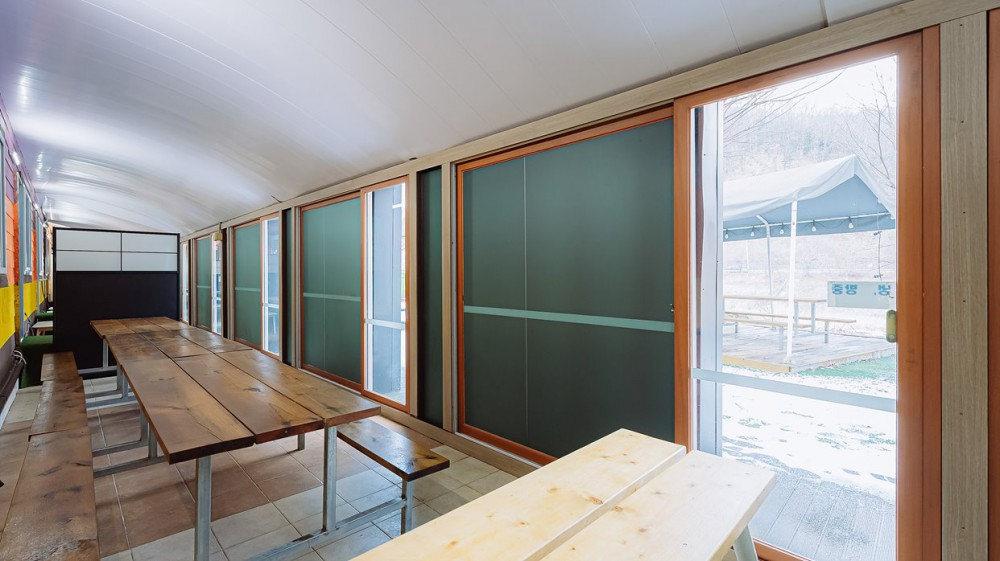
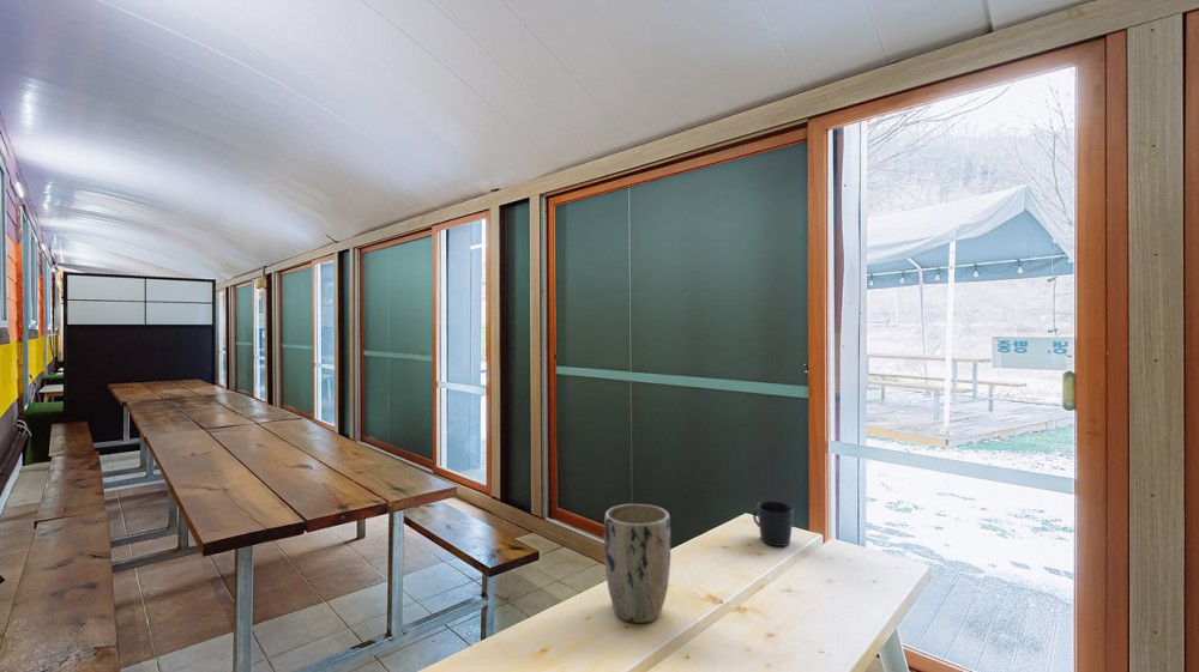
+ plant pot (637, 562)
+ cup (771, 522)
